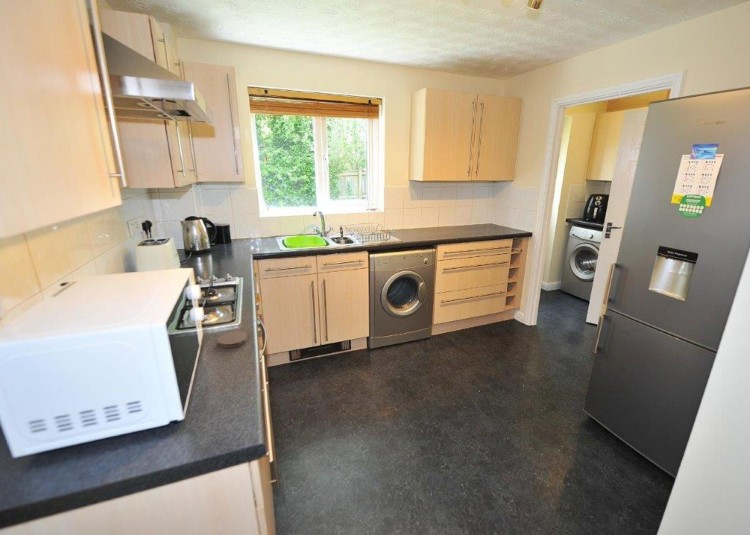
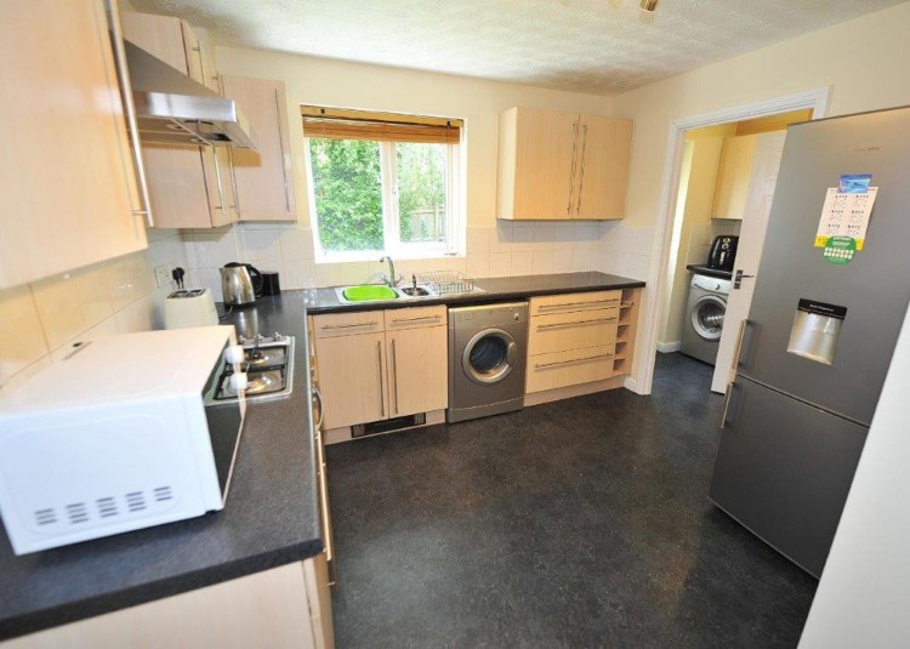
- coaster (233, 339)
